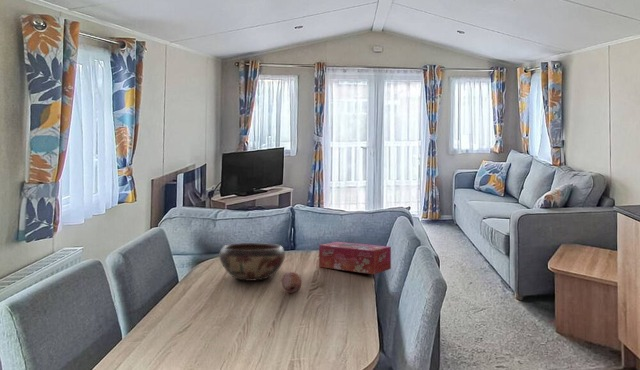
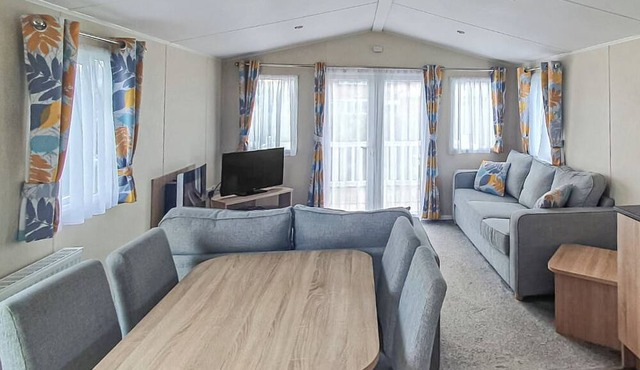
- fruit (291, 282)
- tissue box (354, 256)
- decorative bowl (252, 261)
